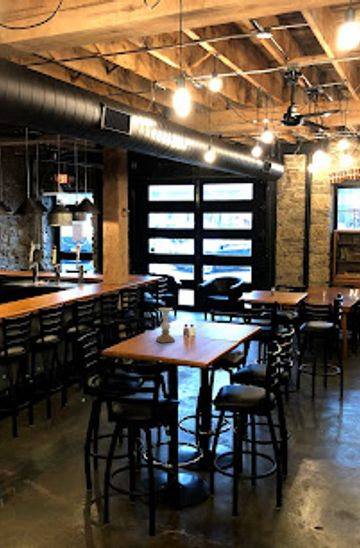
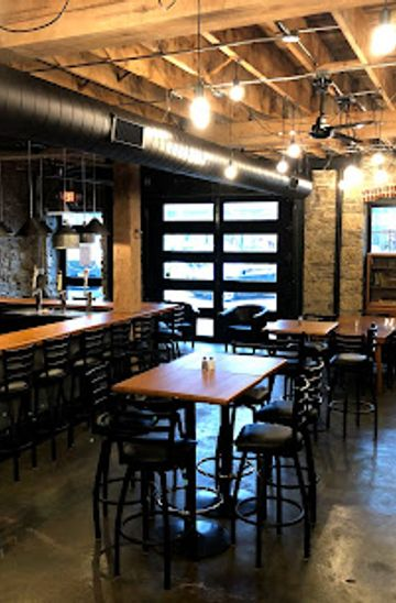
- candle holder (165, 324)
